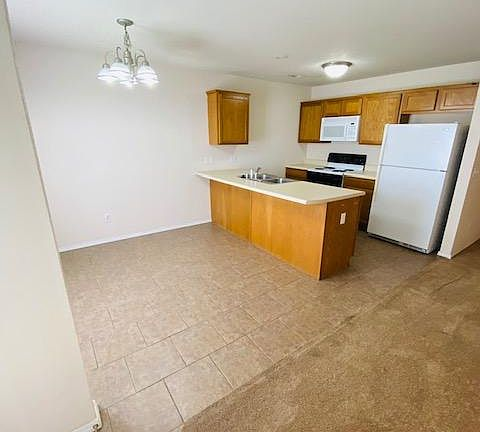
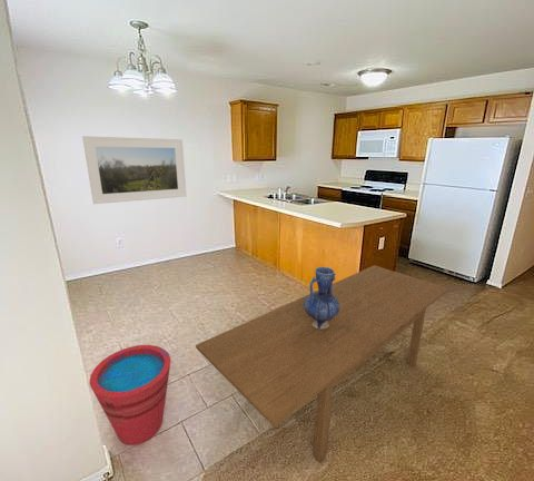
+ vase (322, 297)
+ bucket (136, 397)
+ dining table (342, 346)
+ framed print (140, 169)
